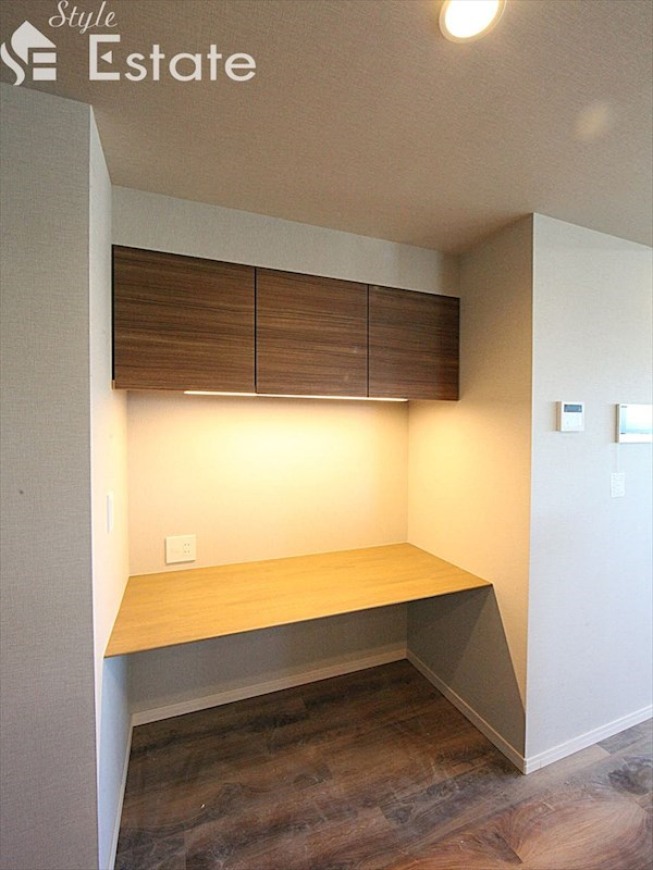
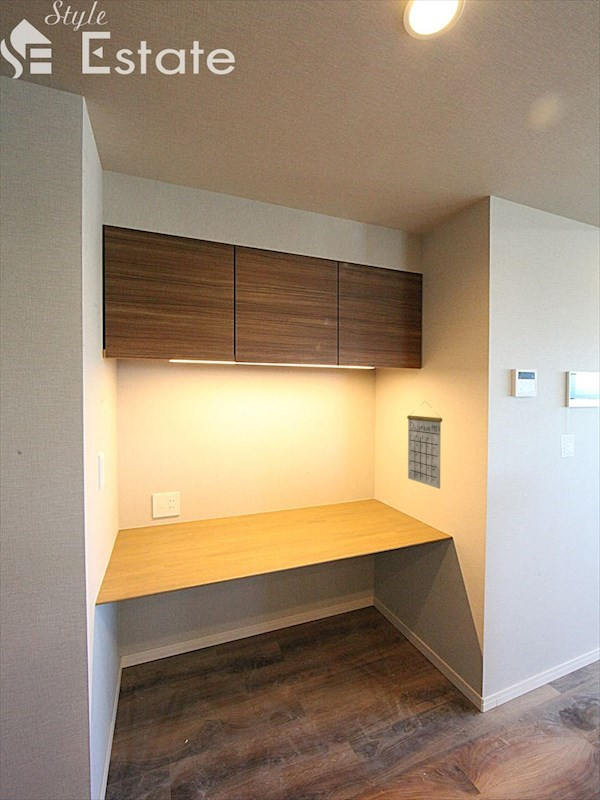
+ calendar (423, 442)
